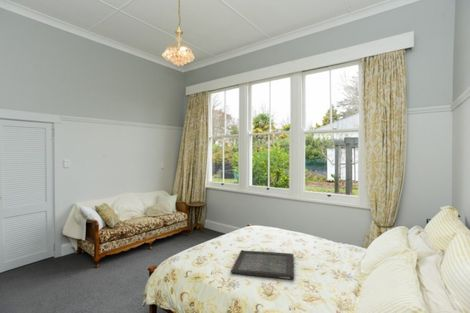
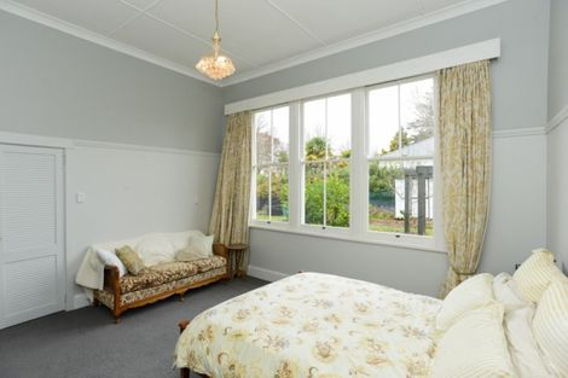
- serving tray (264, 262)
